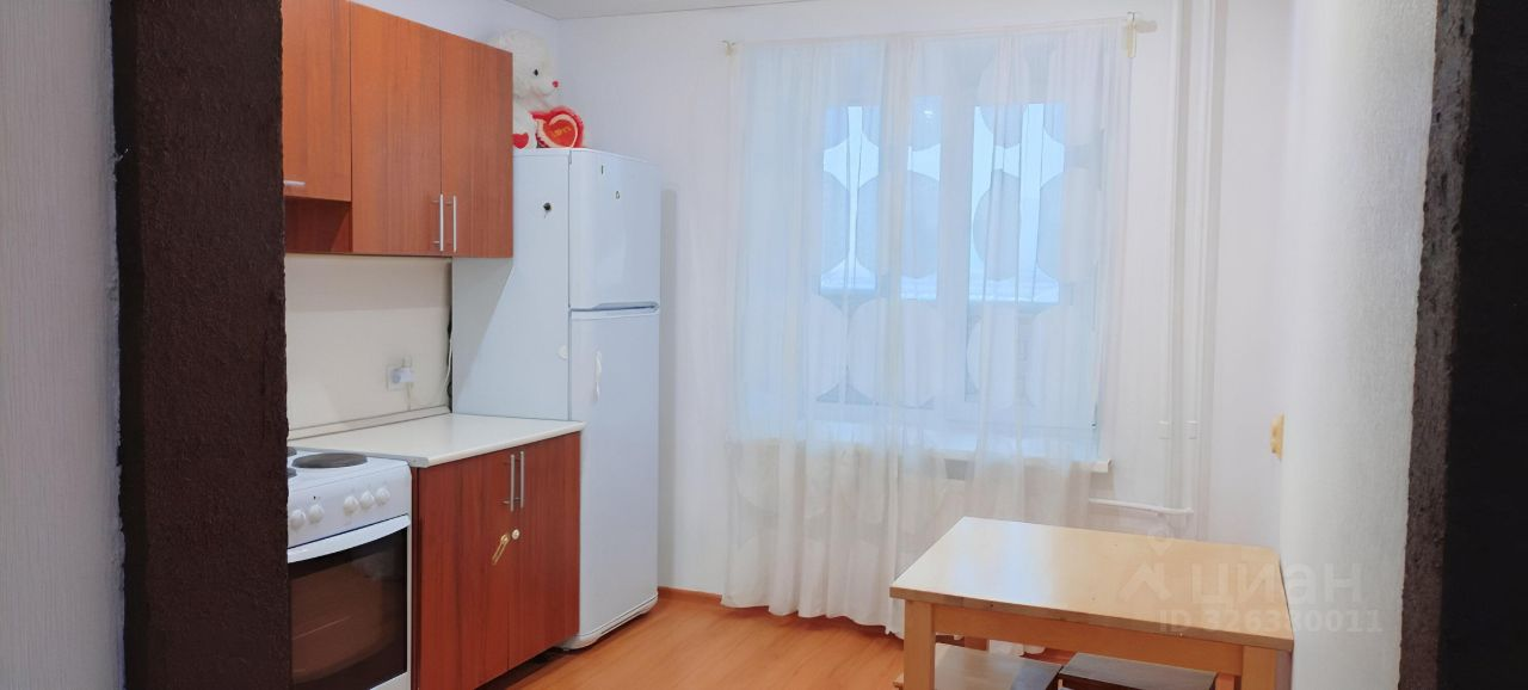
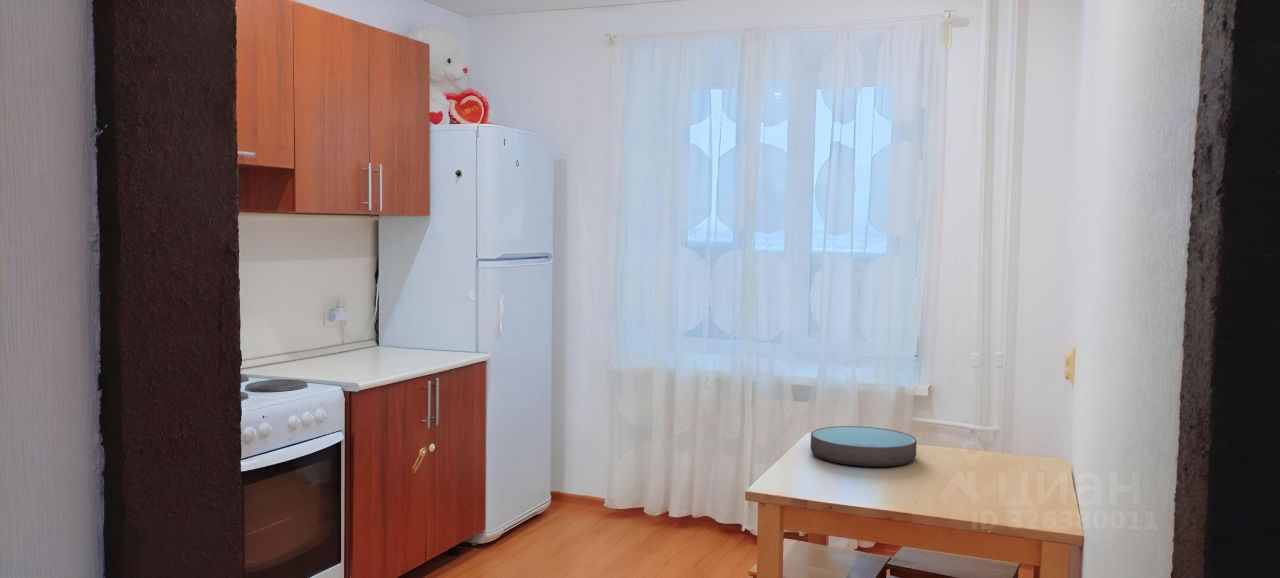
+ bowl (862, 445)
